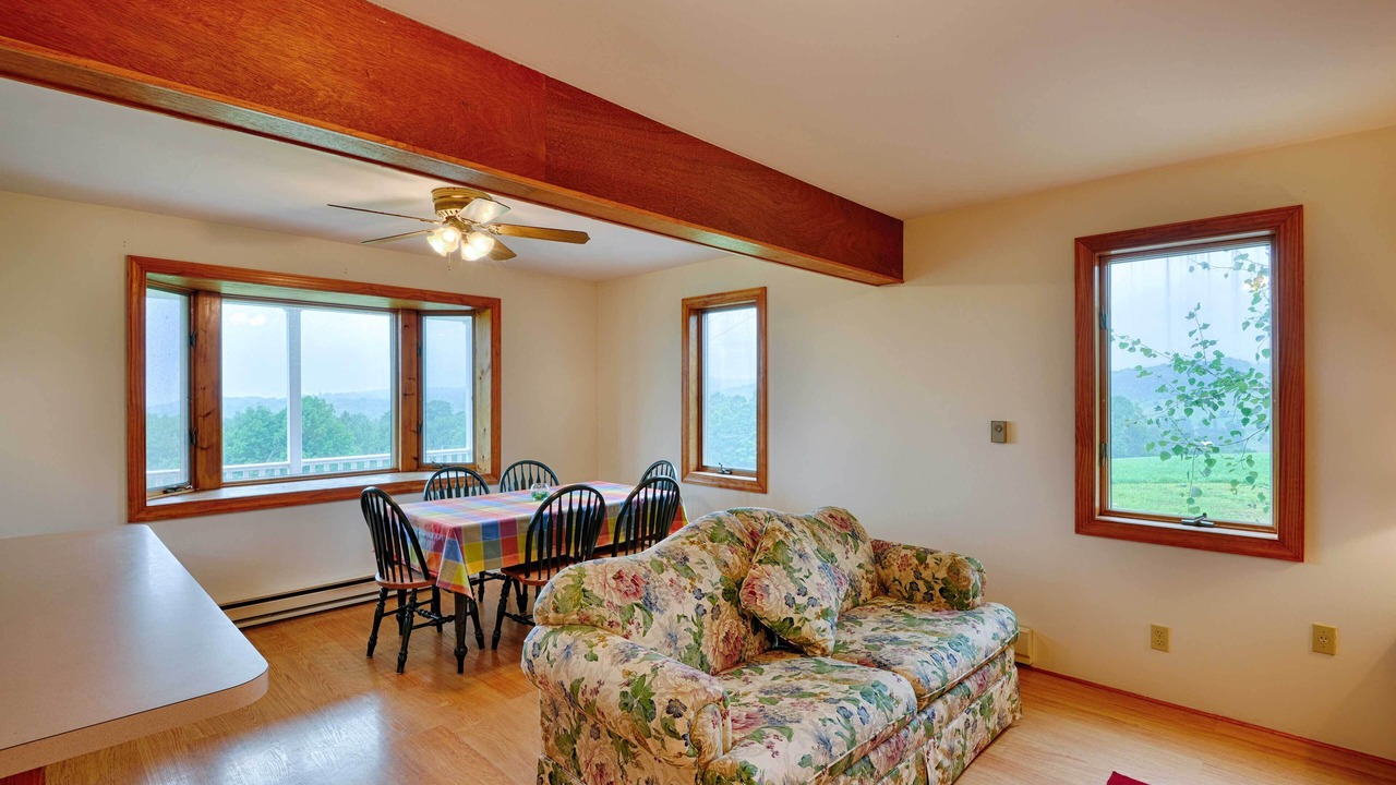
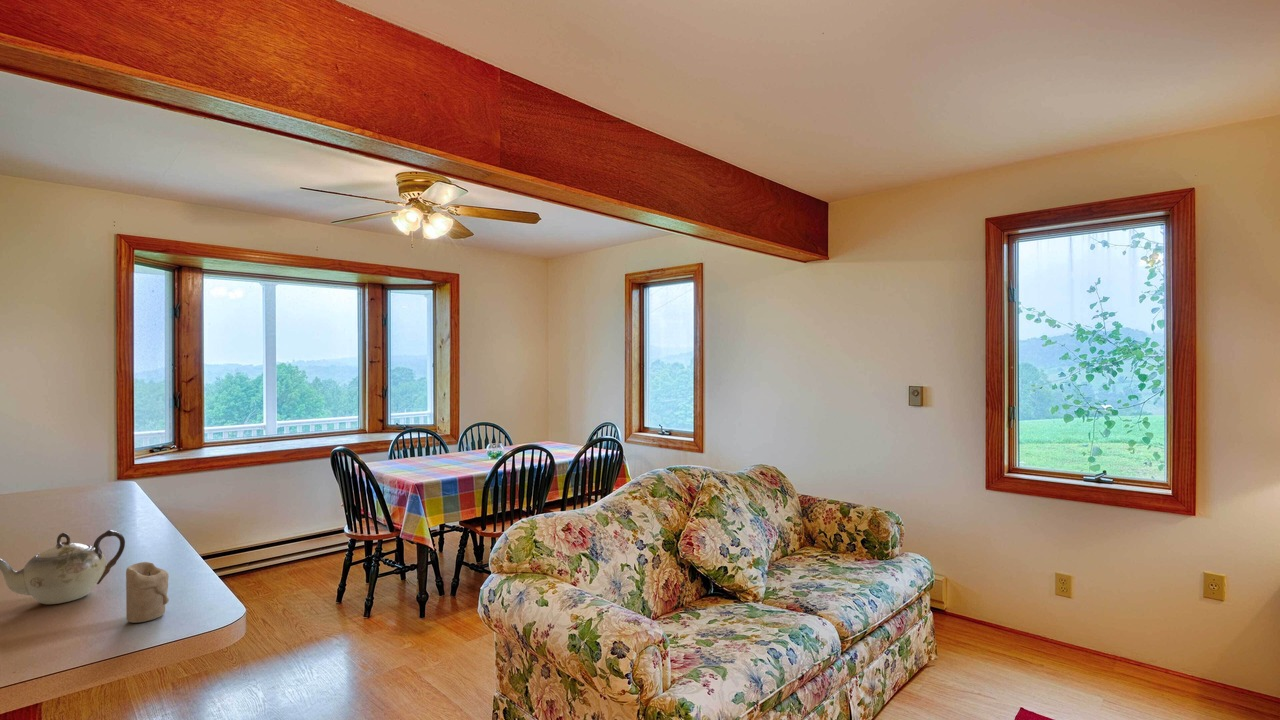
+ candle (148, 590)
+ teapot (57, 566)
